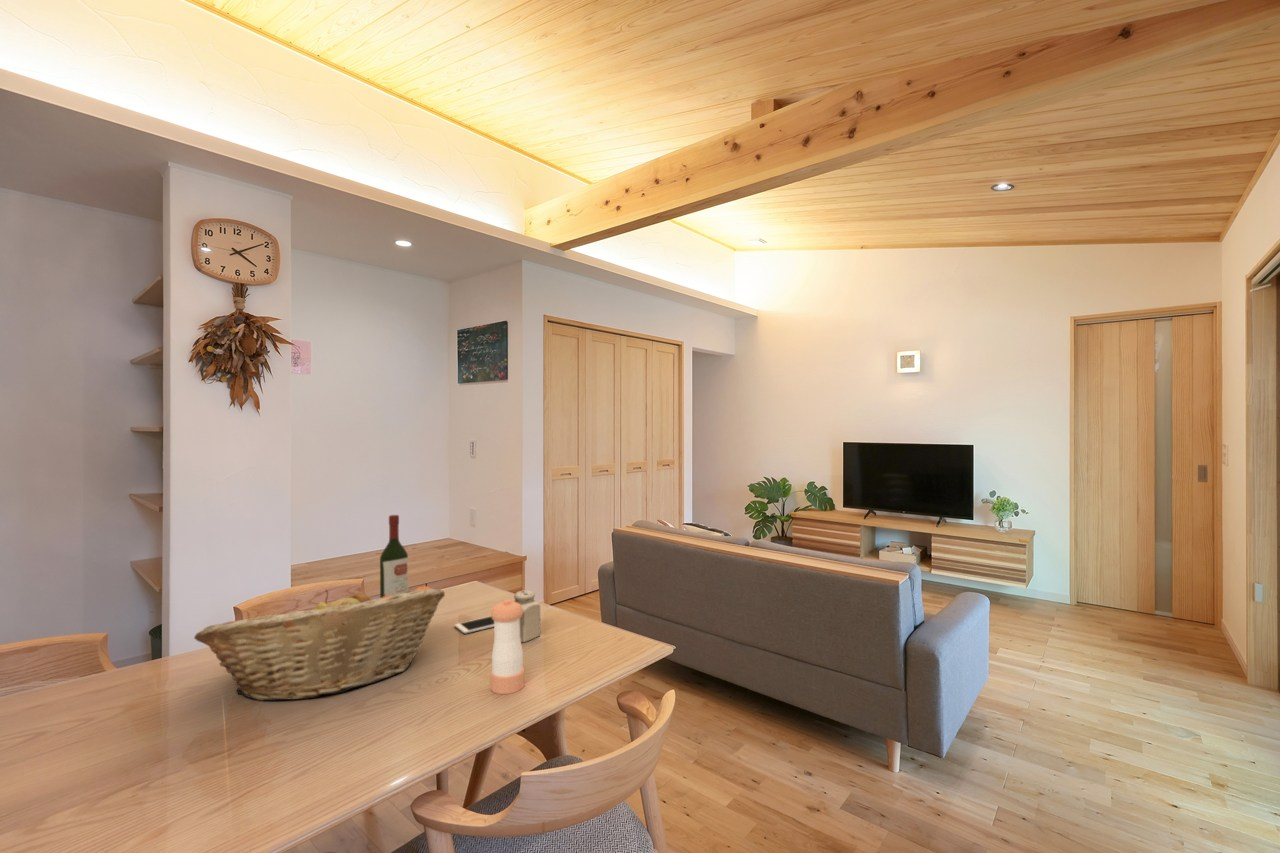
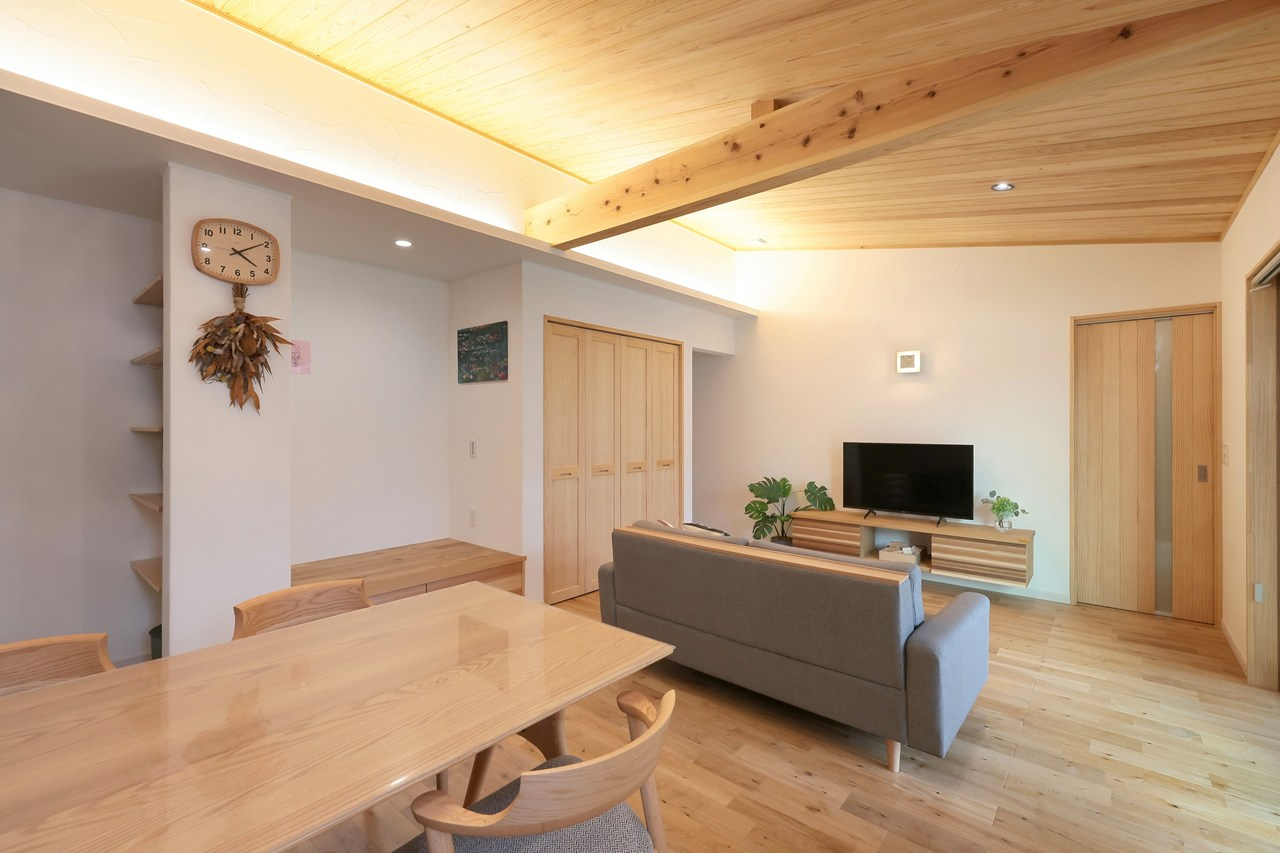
- wine bottle (394, 563)
- fruit basket (332, 629)
- pepper shaker (507, 643)
- cell phone (486, 622)
- salt shaker (524, 614)
